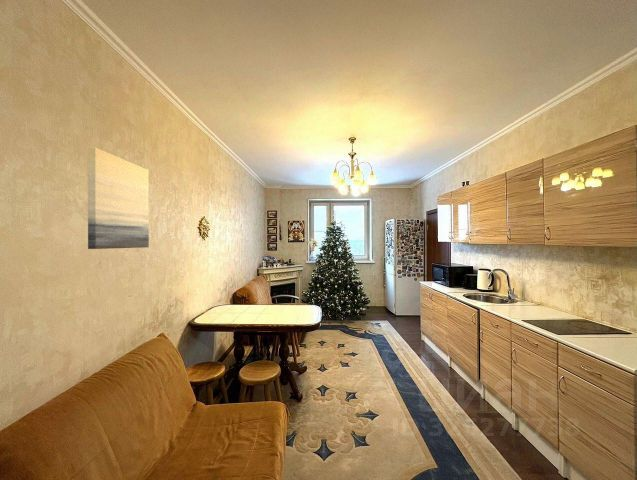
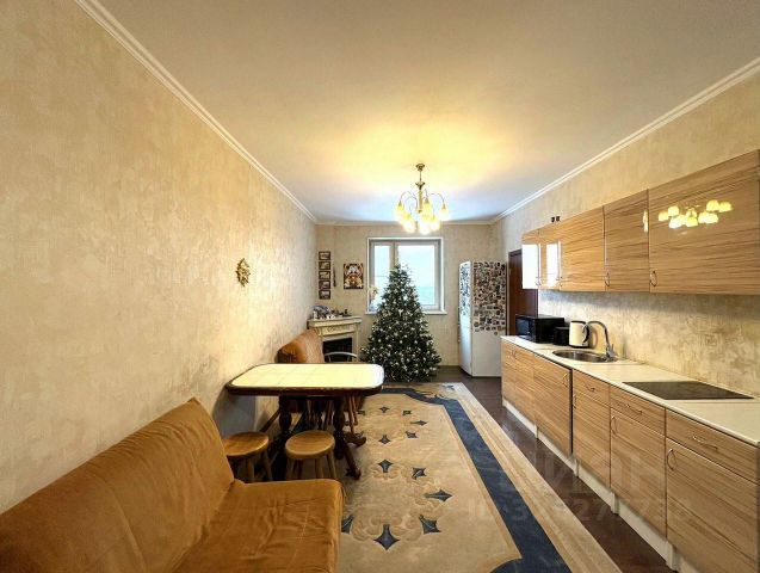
- wall art (122, 204)
